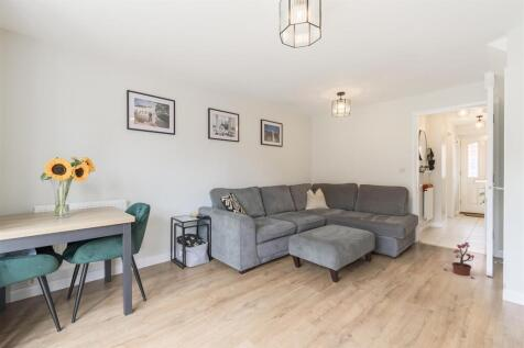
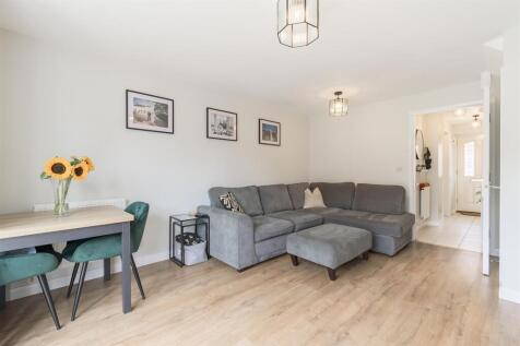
- potted plant (459, 257)
